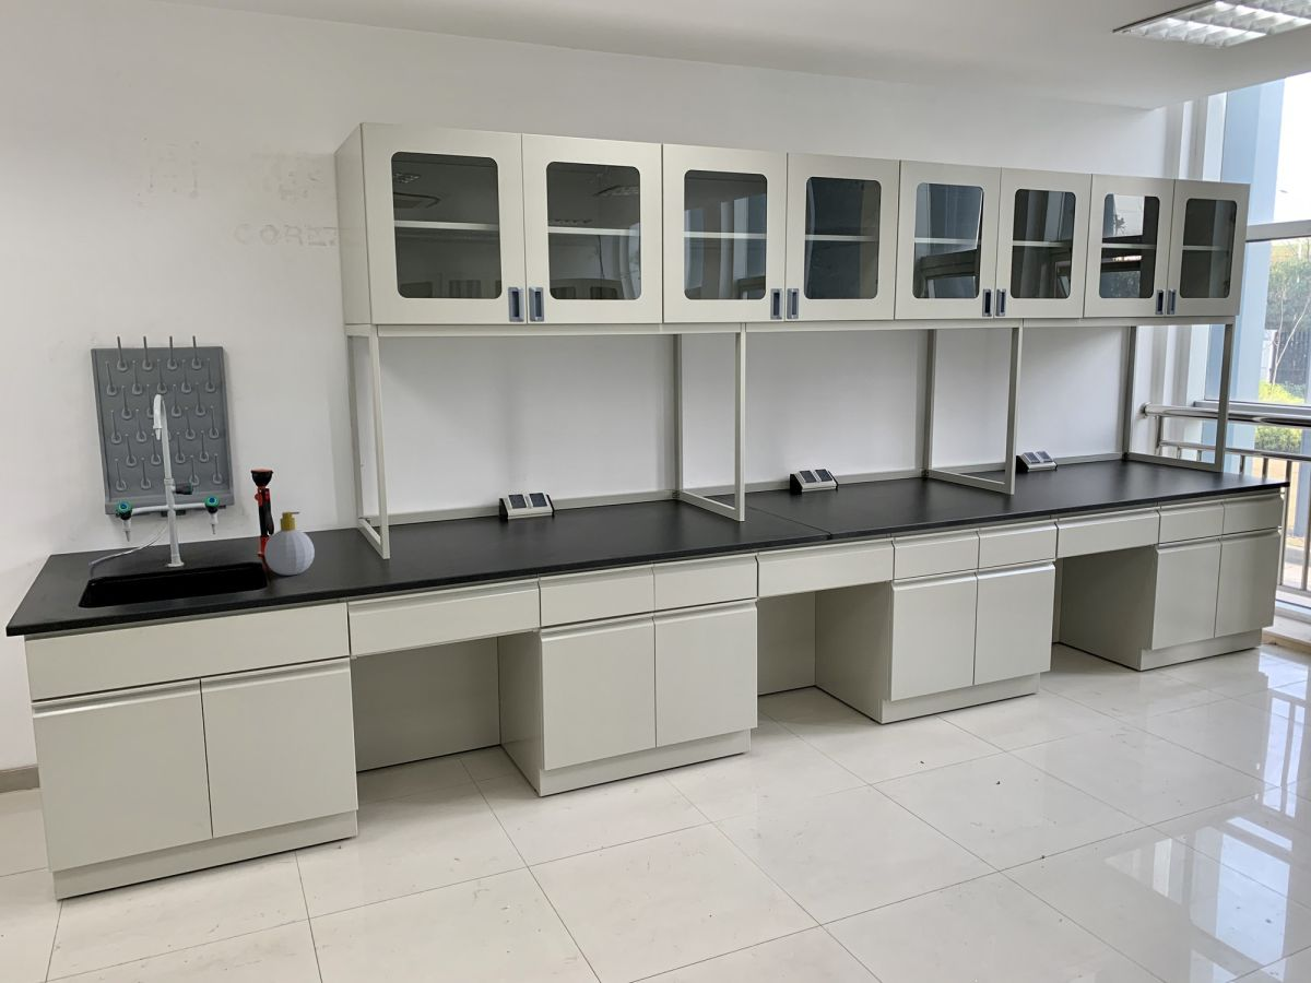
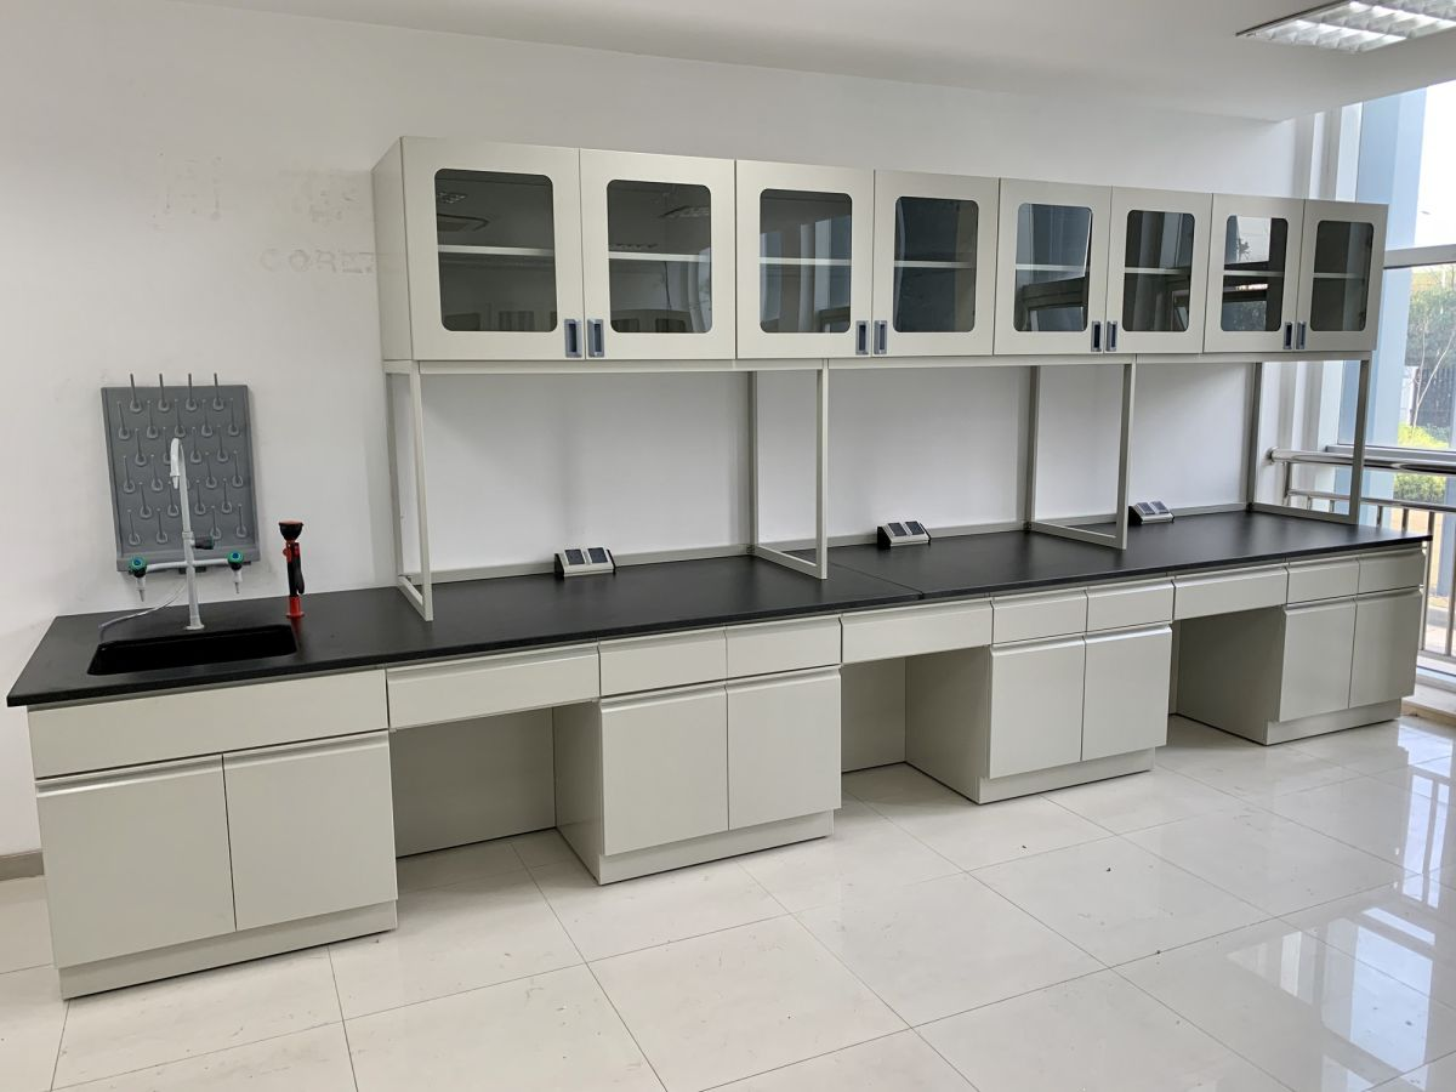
- soap bottle (288, 542)
